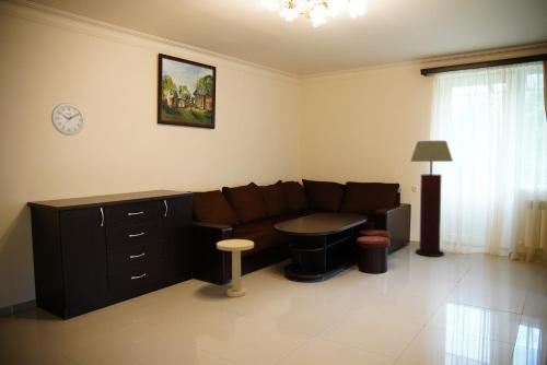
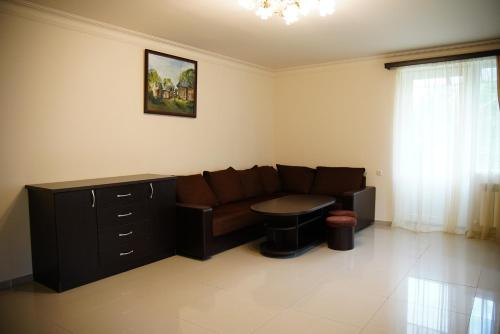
- wall clock (68, 119)
- floor lamp (430, 197)
- side table (235, 268)
